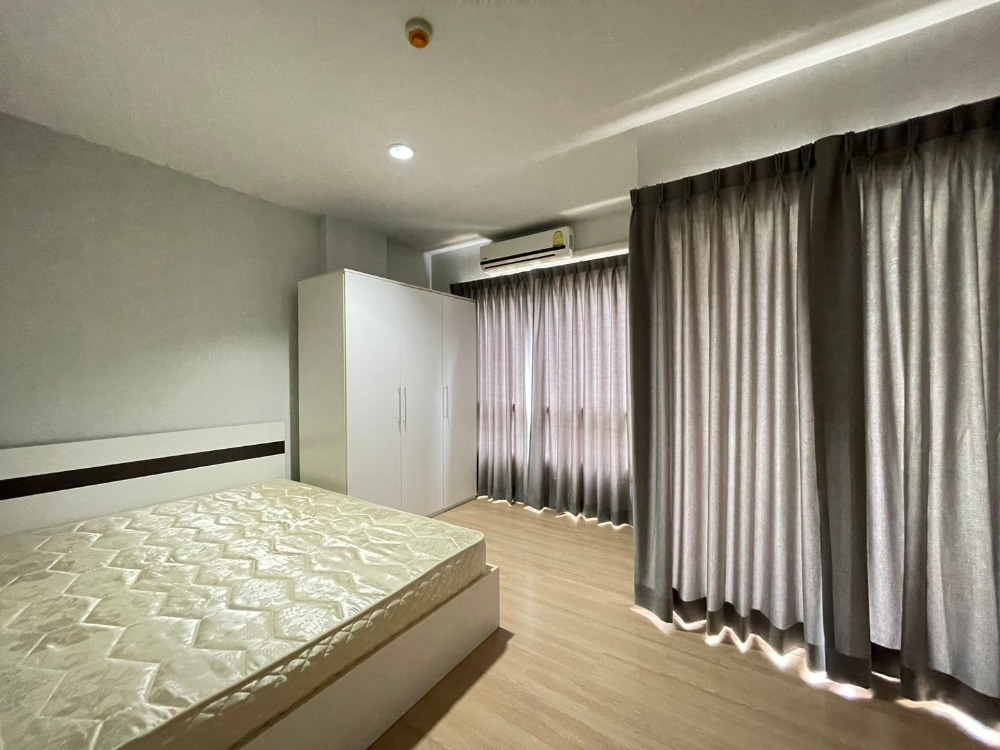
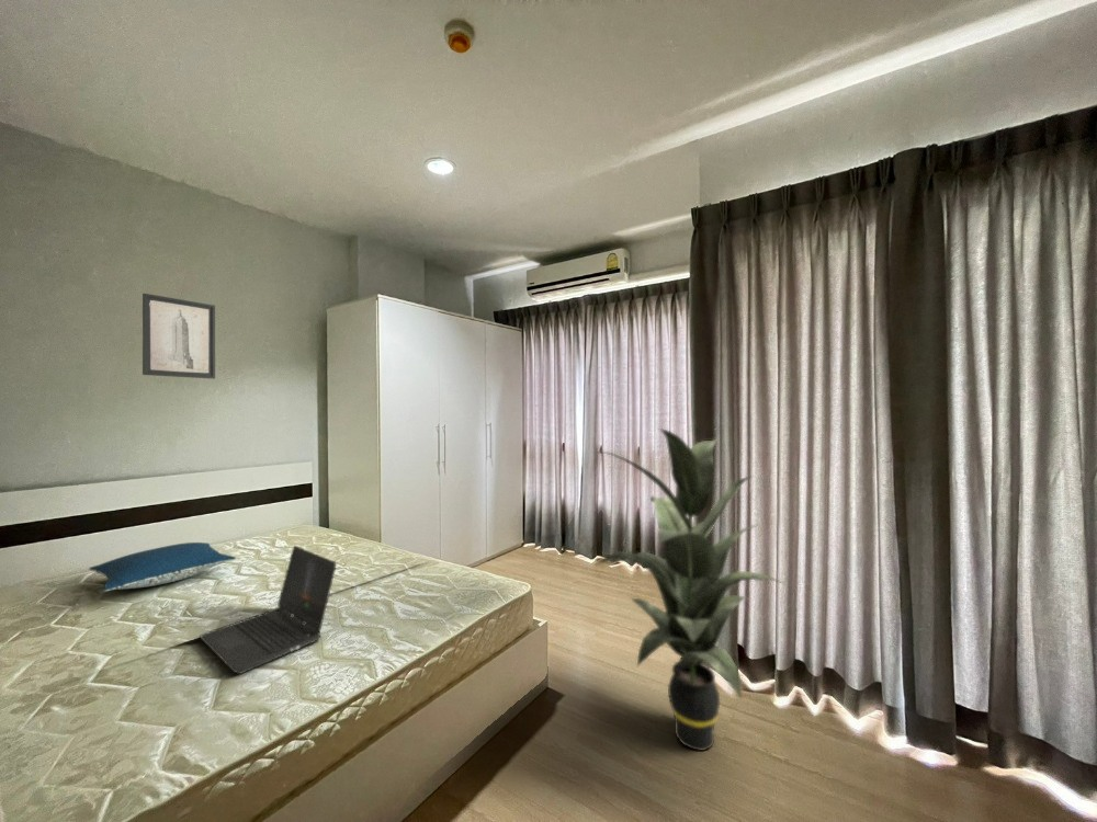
+ indoor plant (678, 580)
+ laptop computer (271, 609)
+ pillow (163, 563)
+ wall art (180, 338)
